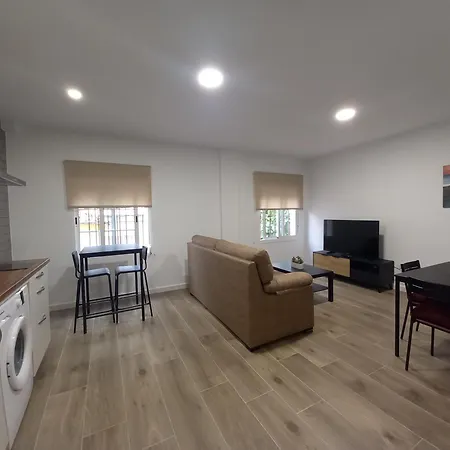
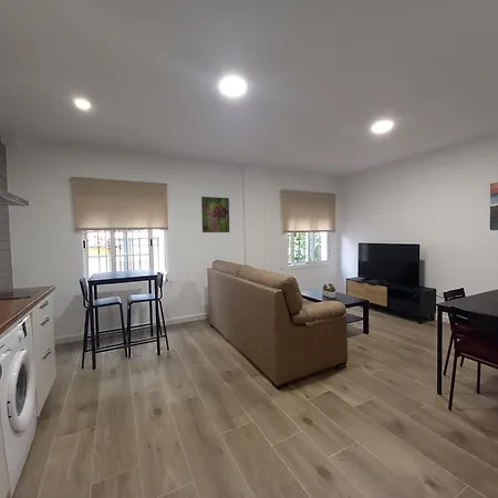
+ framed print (216, 215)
